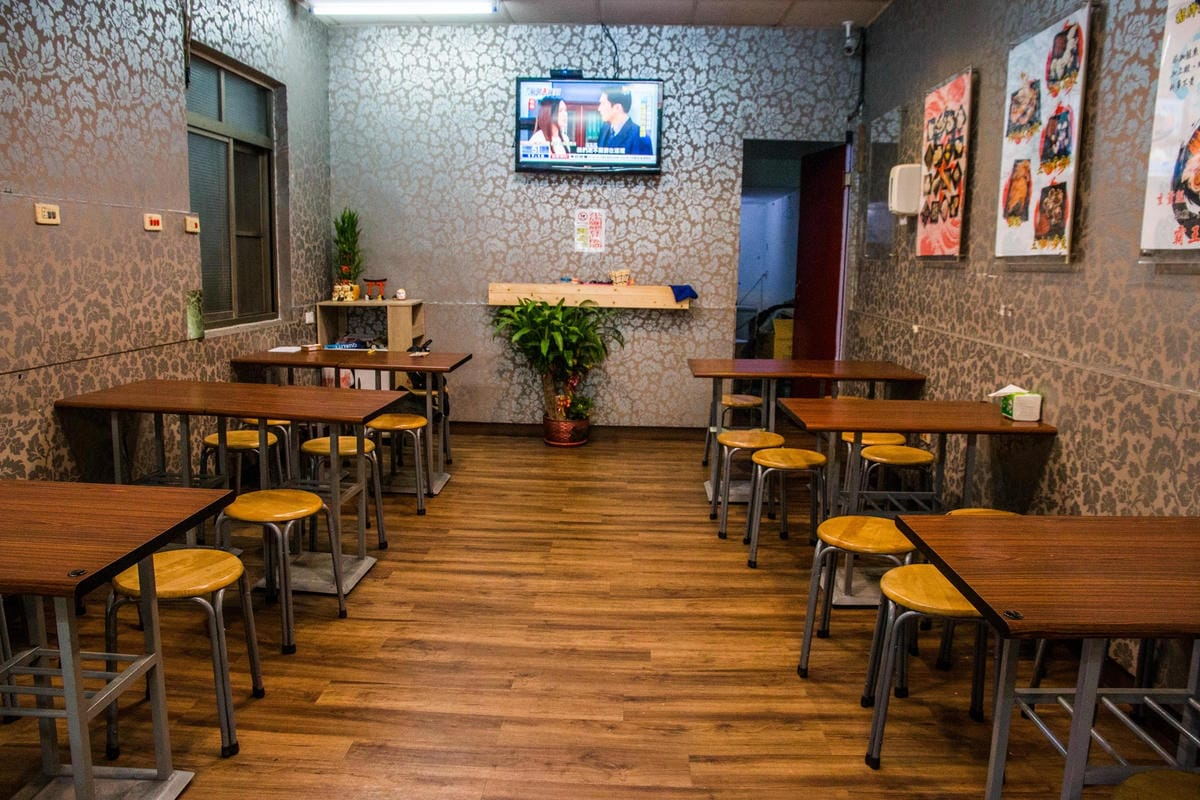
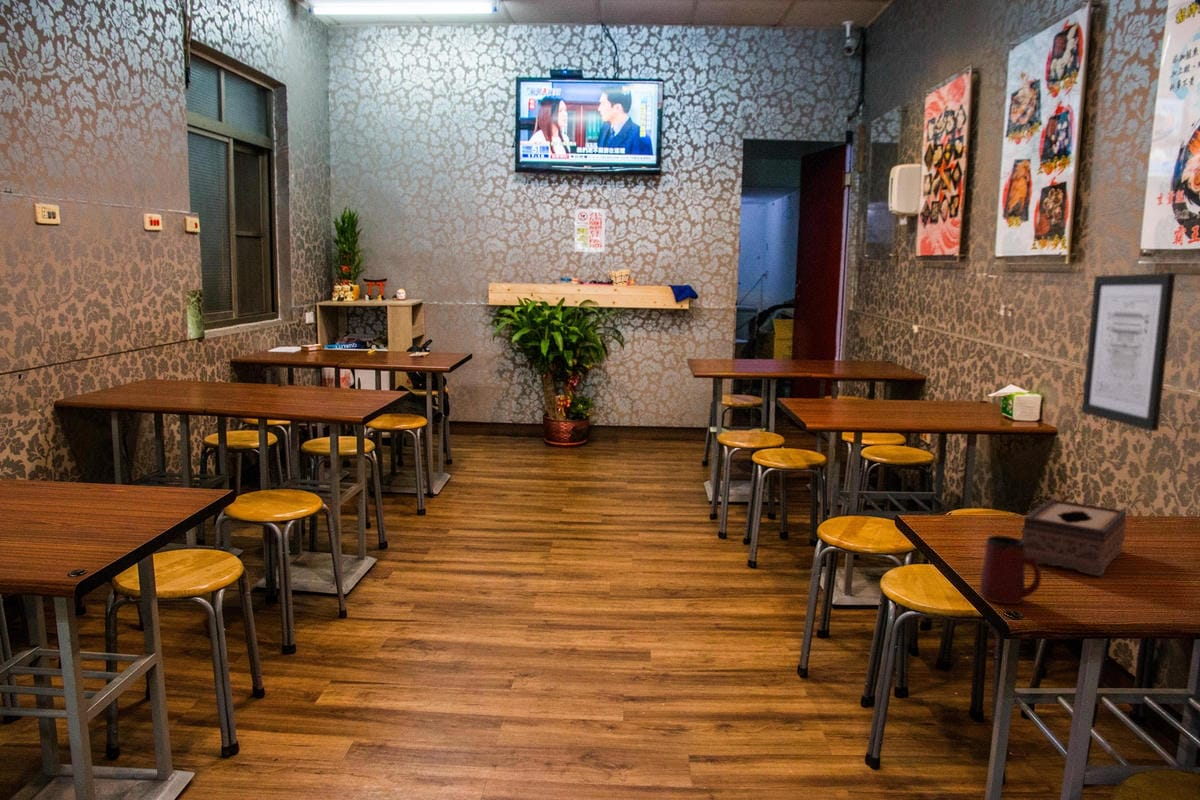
+ wall art (1124, 348)
+ mug (1011, 570)
+ tissue box (1074, 535)
